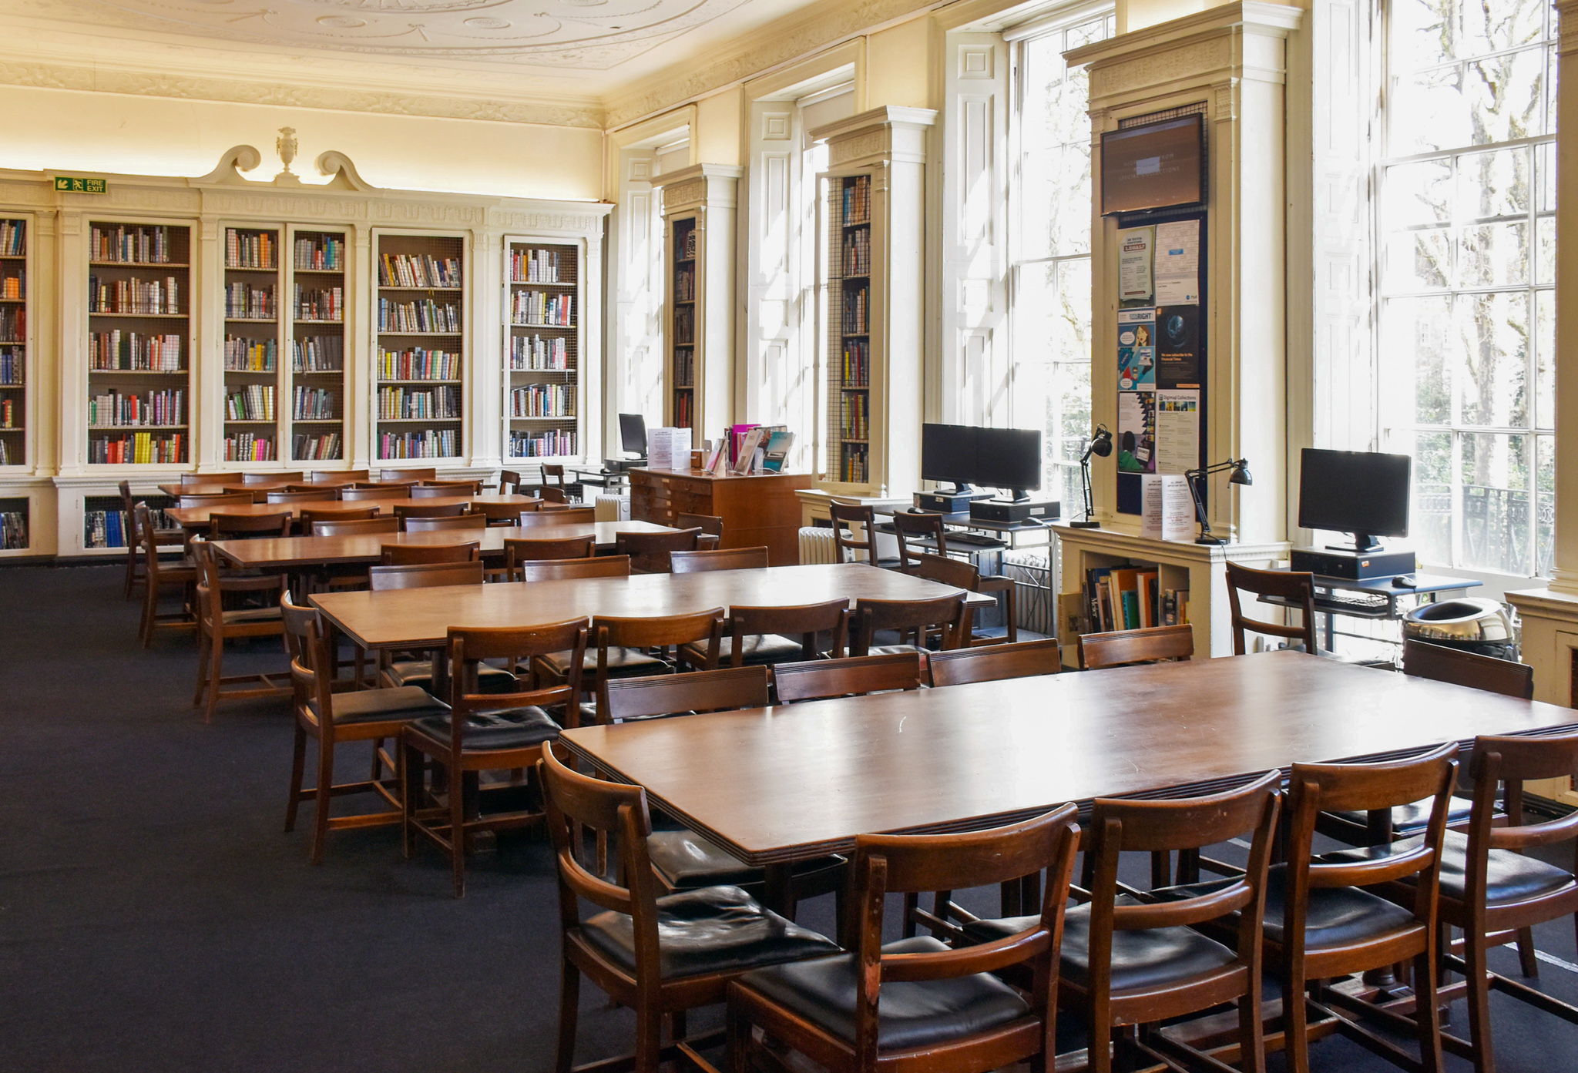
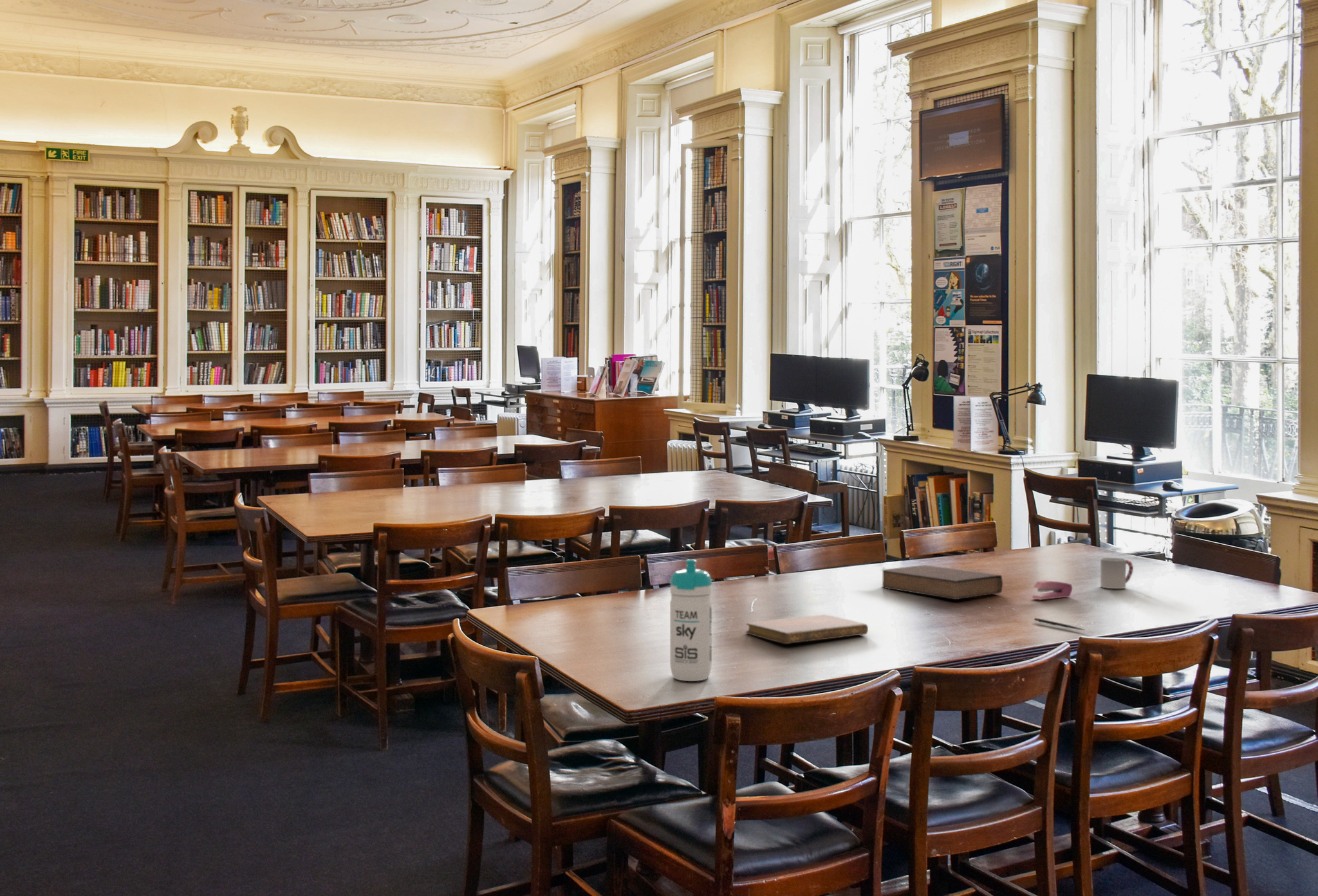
+ pen (1059, 624)
+ notebook (806, 628)
+ cup (1117, 572)
+ water bottle (691, 618)
+ stapler (1052, 589)
+ book (940, 581)
